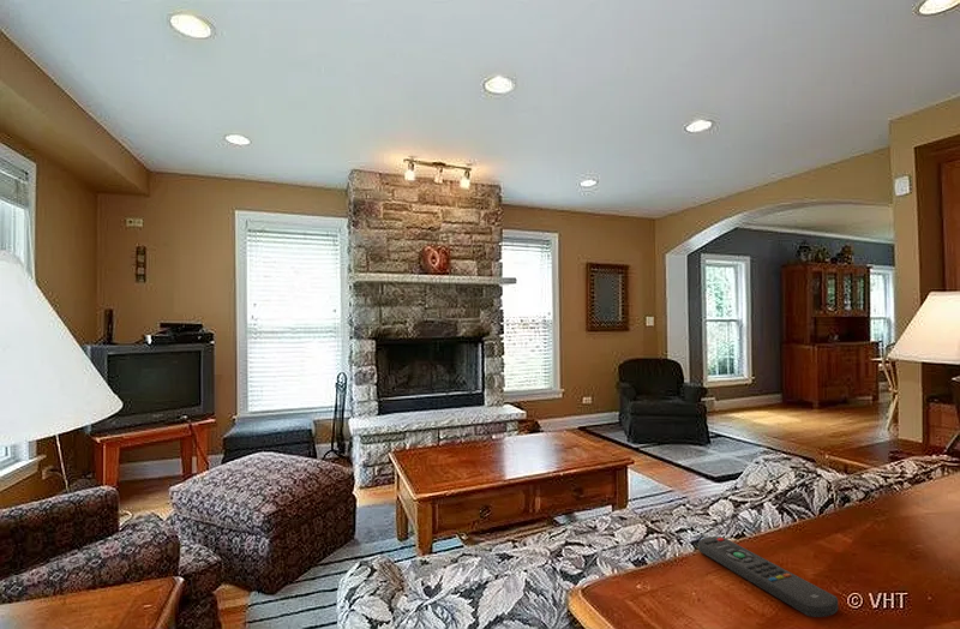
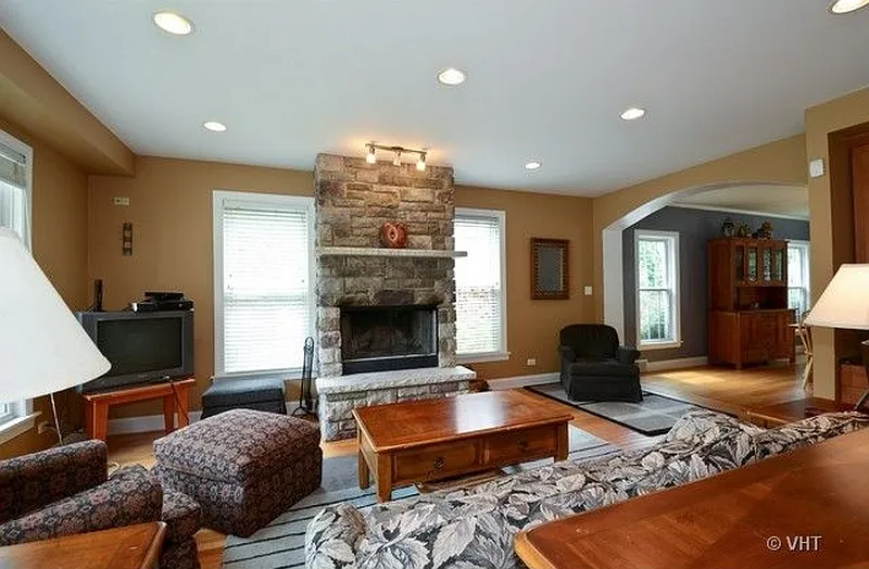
- remote control (760, 570)
